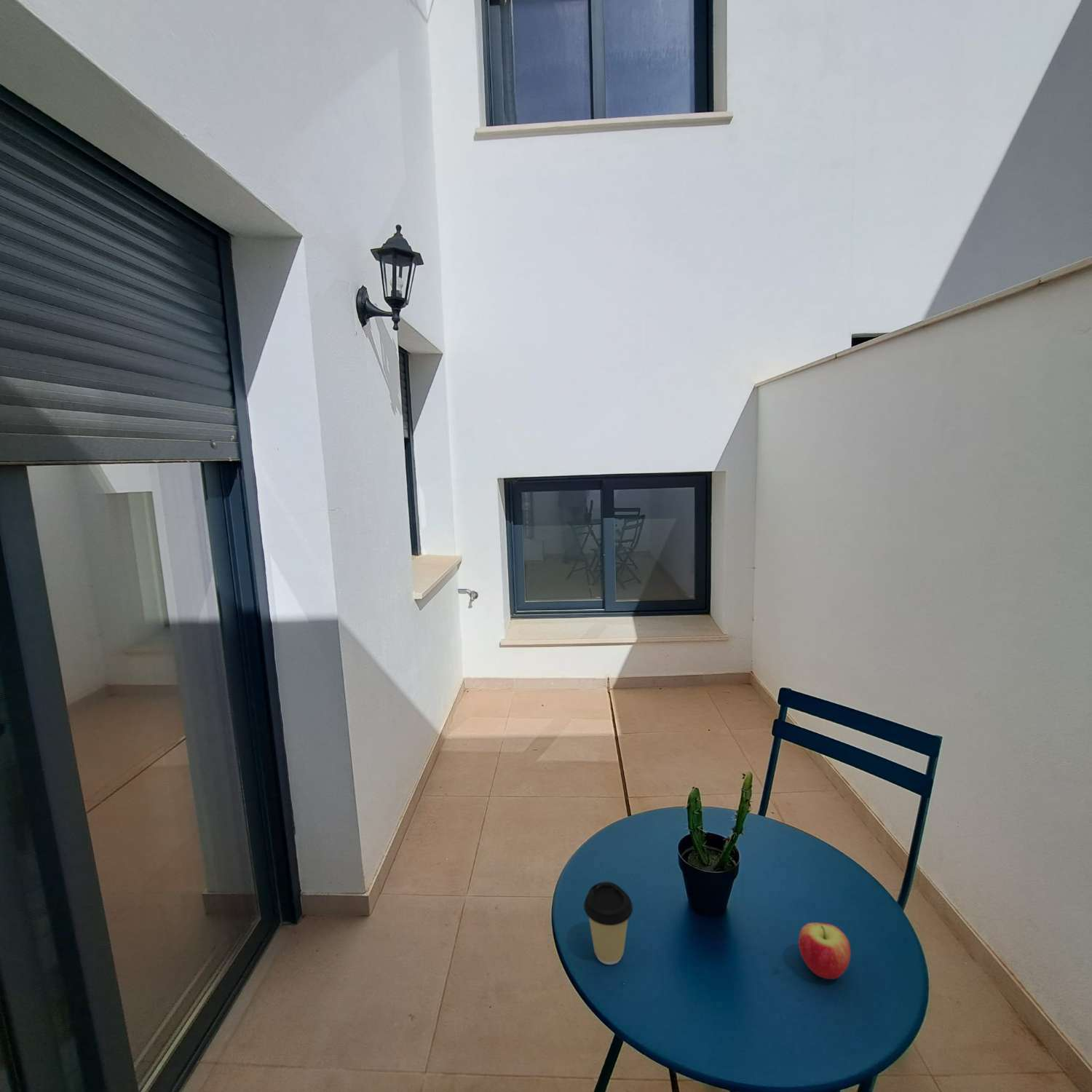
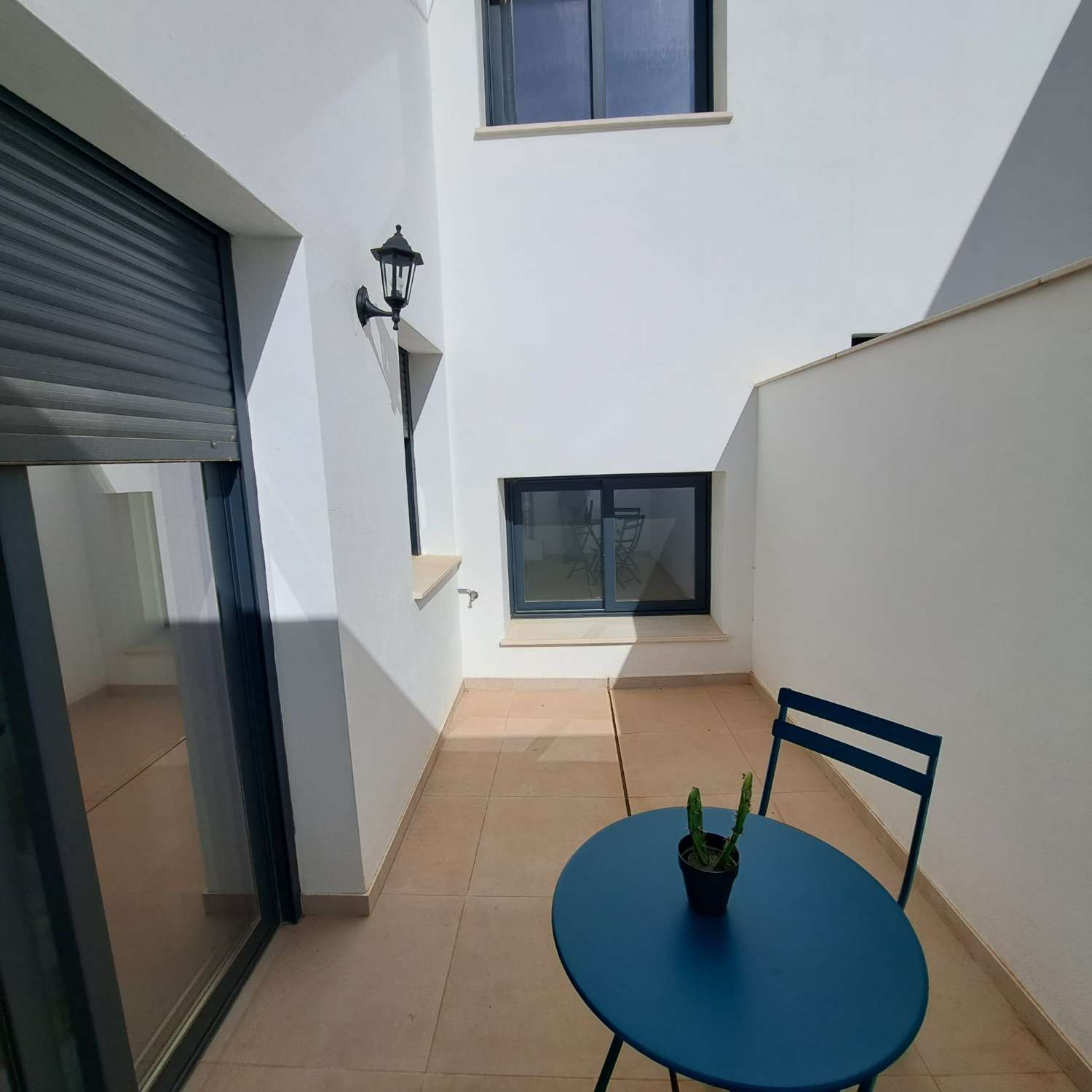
- apple (824, 945)
- coffee cup (608, 925)
